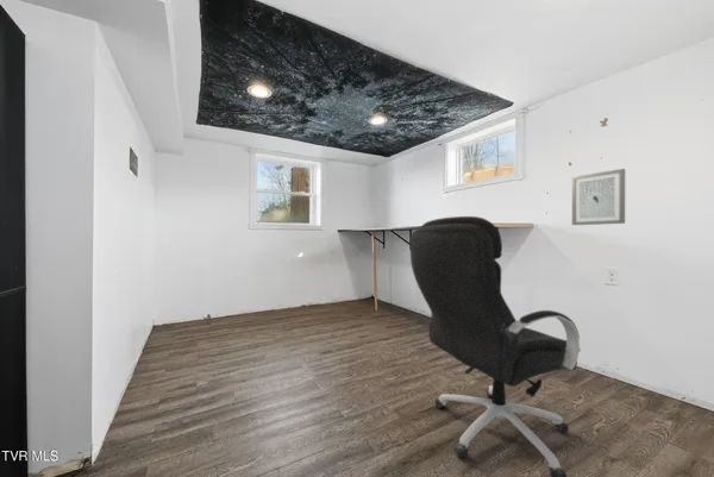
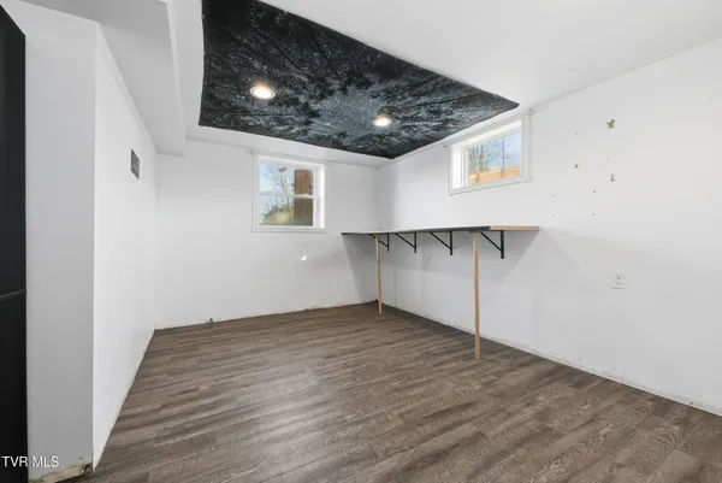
- office chair (494, 326)
- wall art (596, 199)
